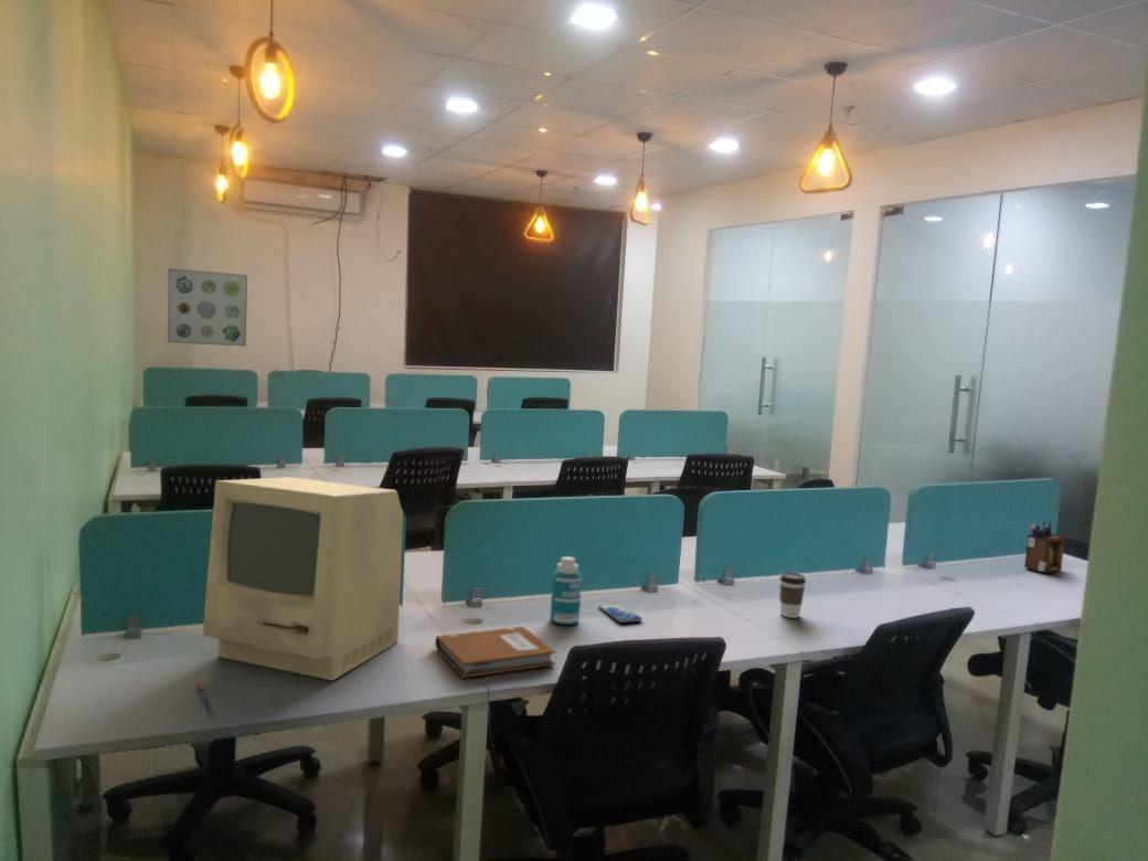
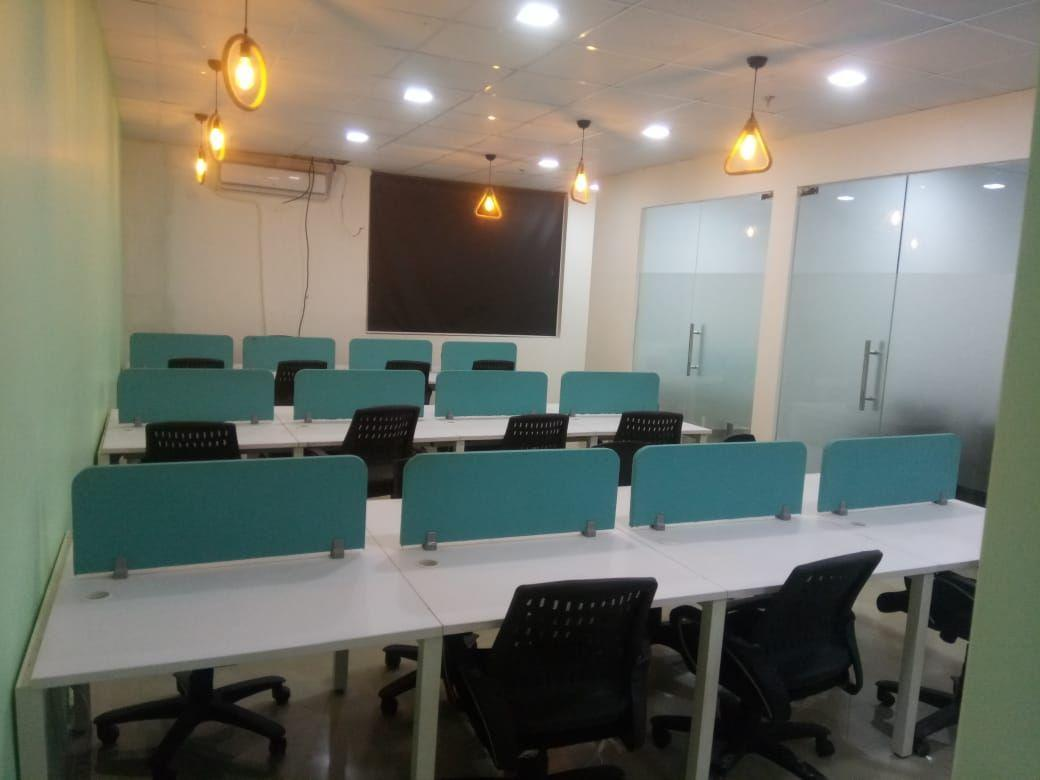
- computer monitor (307, 566)
- desk organizer (1044, 545)
- coffee cup (791, 595)
- pen (204, 698)
- smartphone (619, 613)
- bottle (566, 589)
- wall art (208, 308)
- notebook (496, 649)
